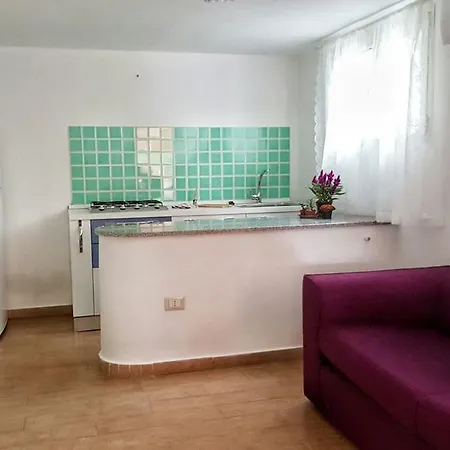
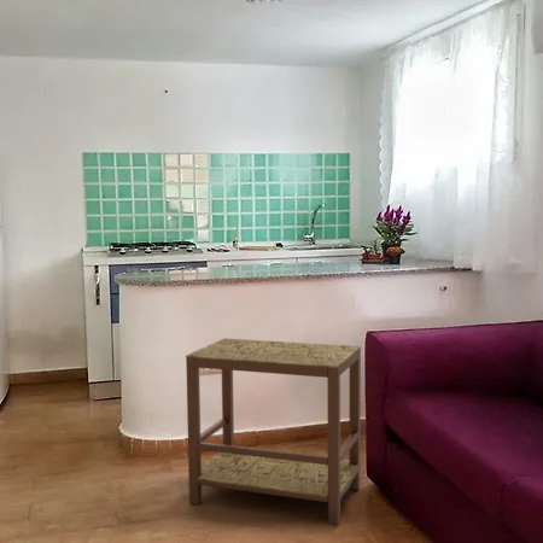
+ side table (275, 450)
